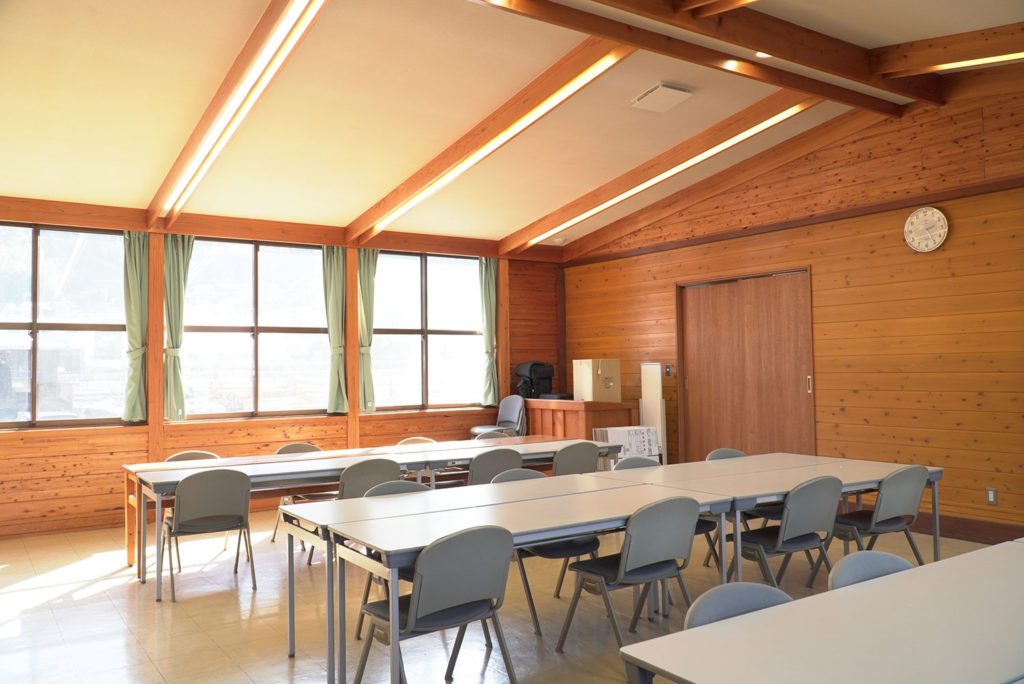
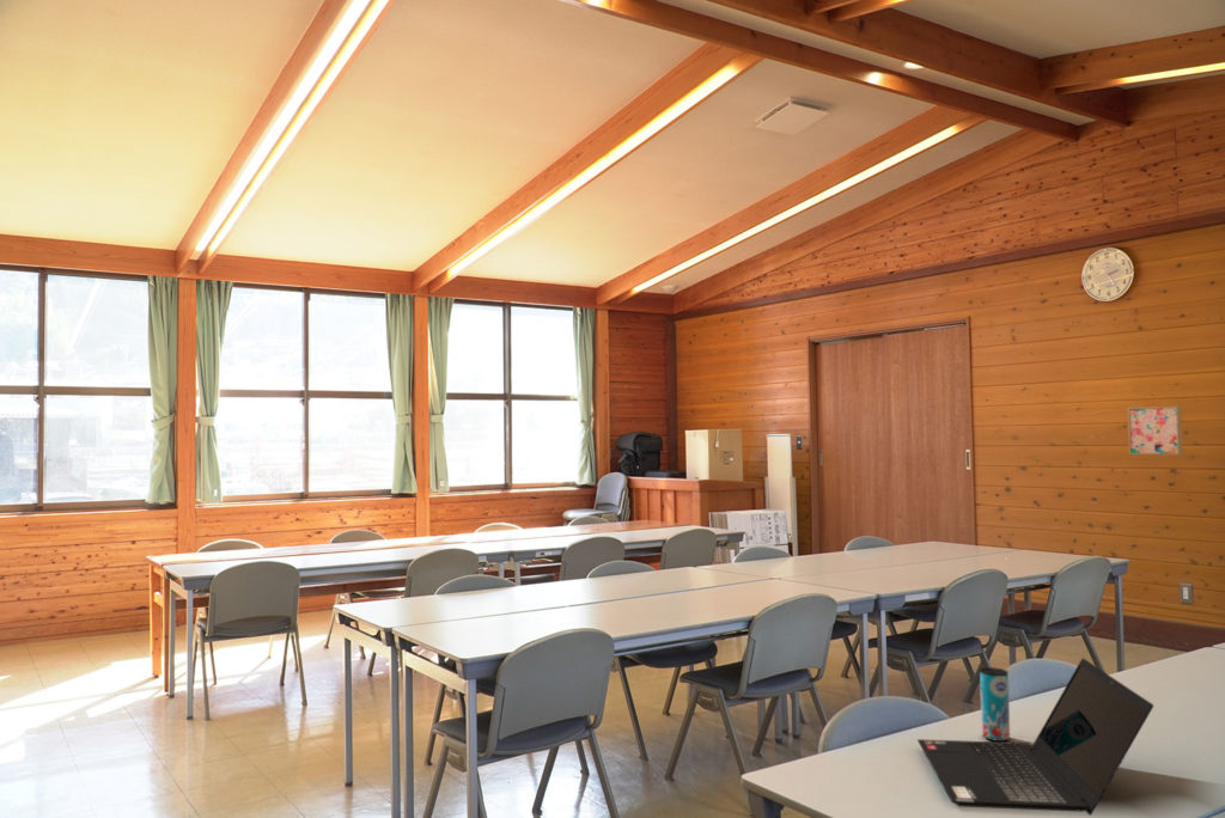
+ wall art (1154, 431)
+ beverage can (994, 703)
+ laptop computer (1023, 743)
